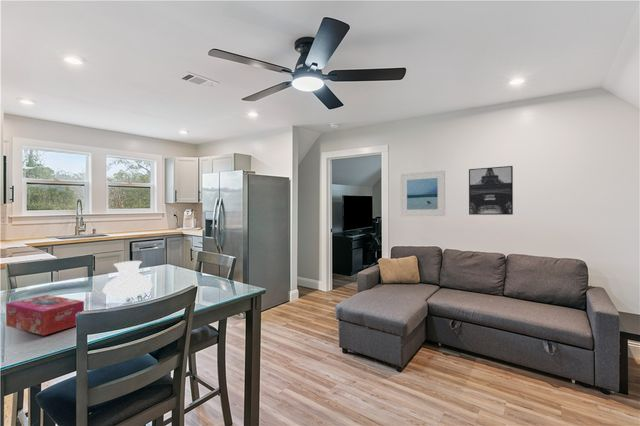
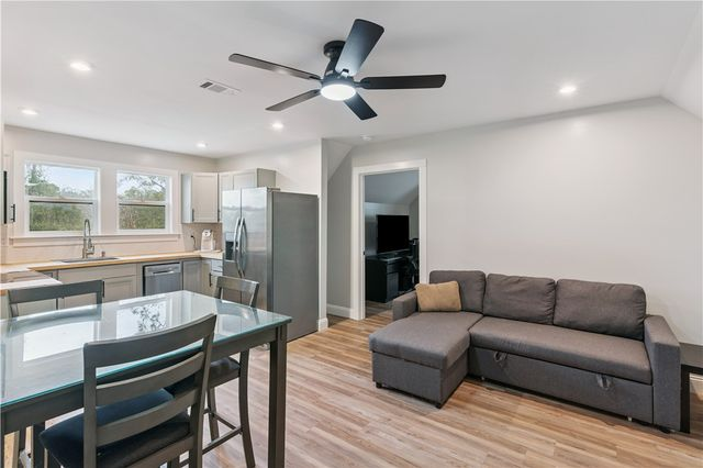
- vase (128, 279)
- tissue box (45, 313)
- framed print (421, 194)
- wall art (490, 191)
